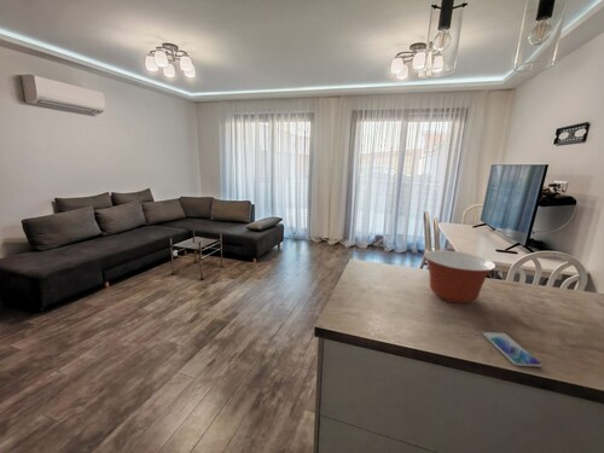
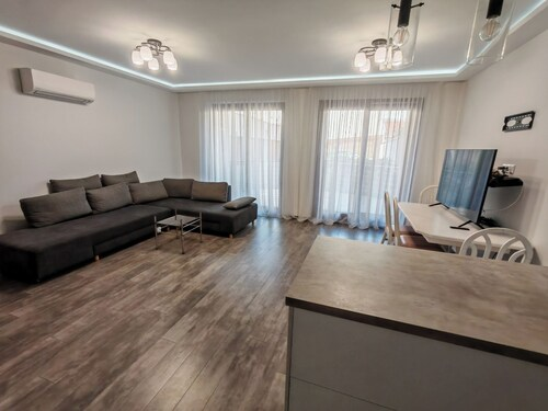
- mixing bowl (454, 278)
- smartphone (509, 347)
